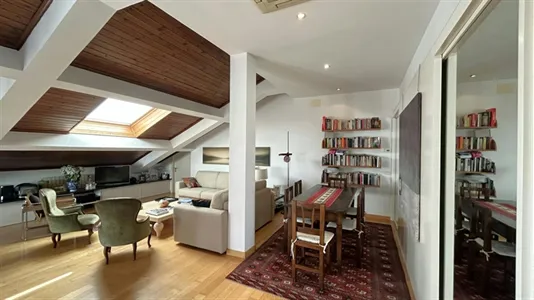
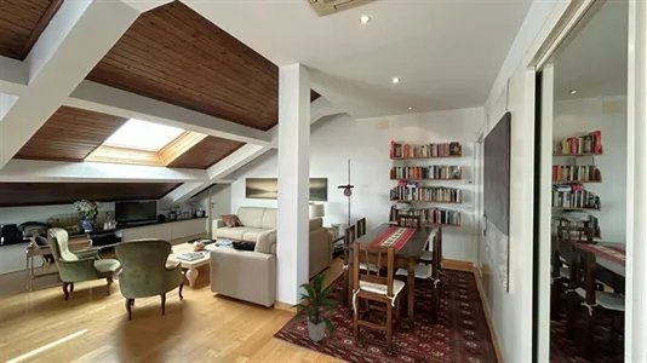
+ indoor plant (316, 306)
